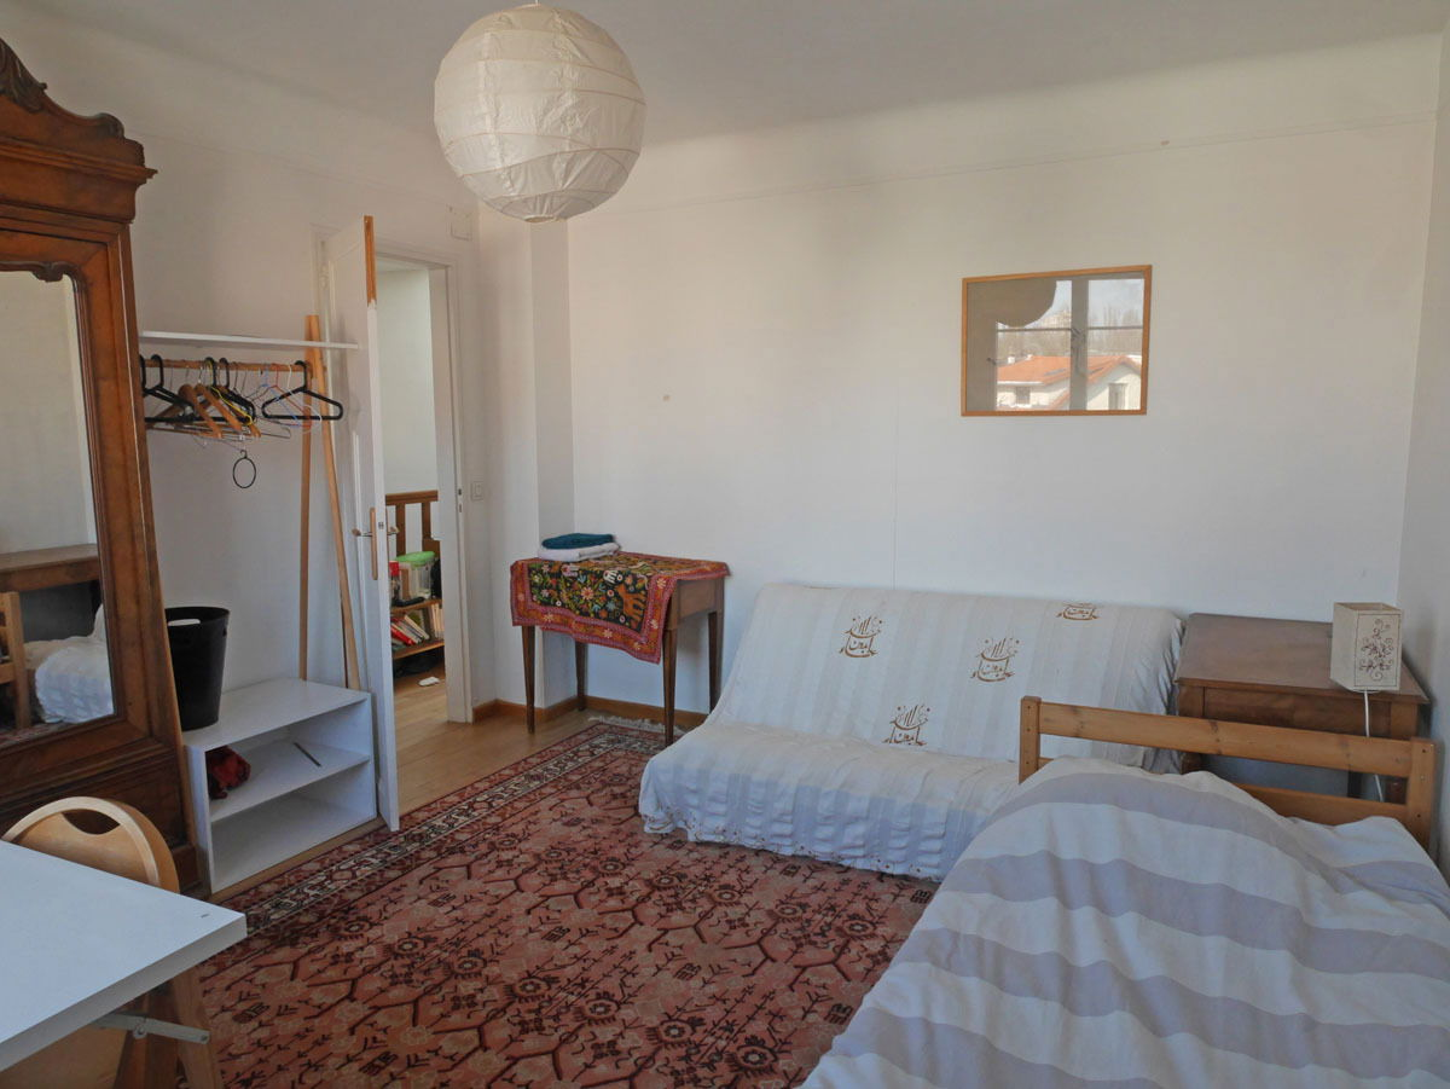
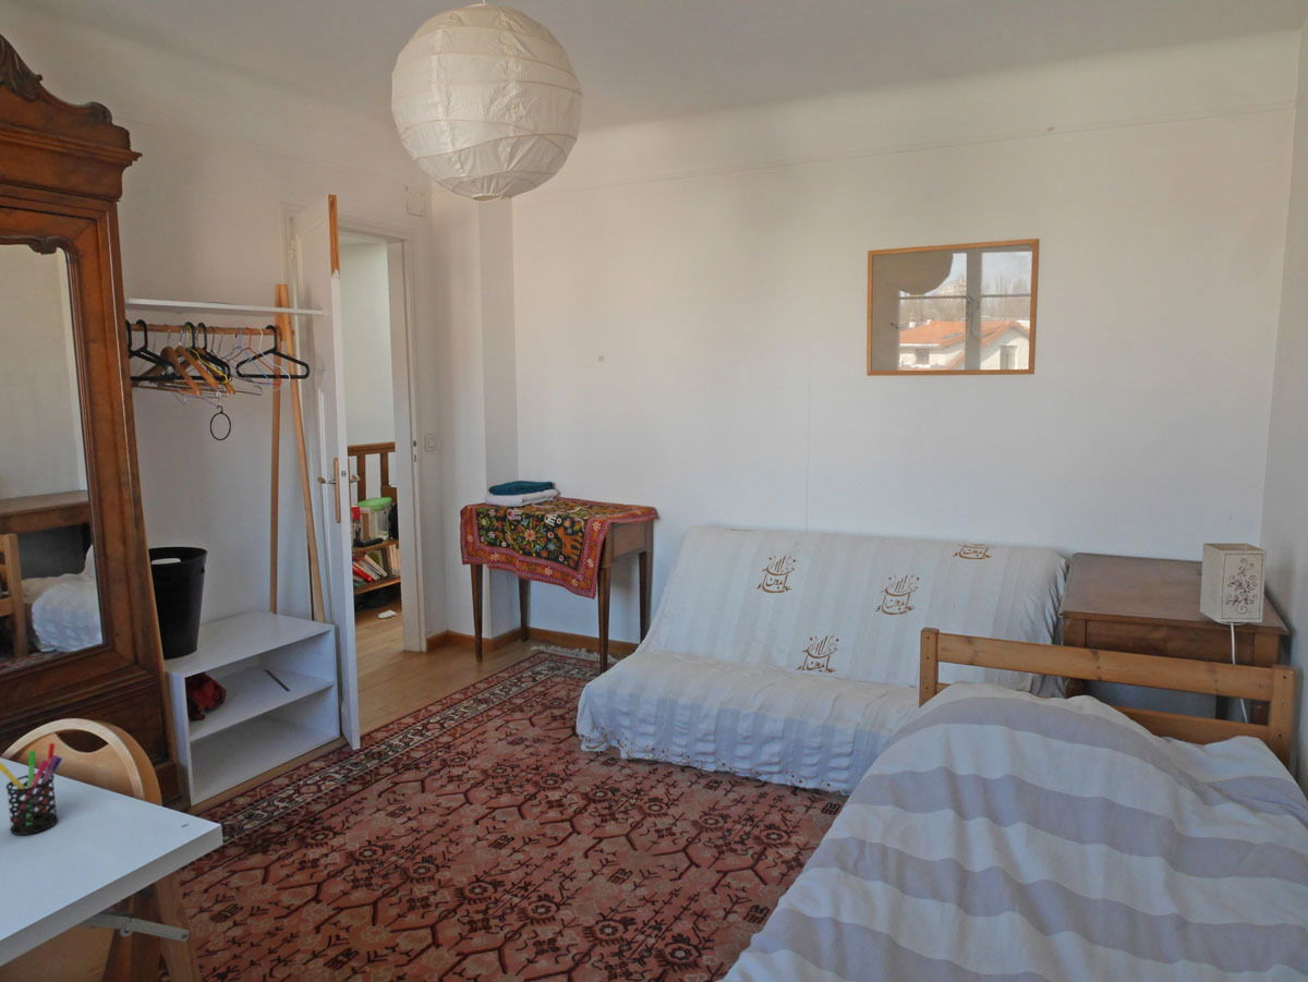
+ pen holder (34, 784)
